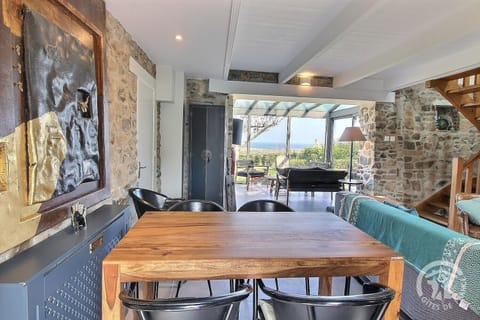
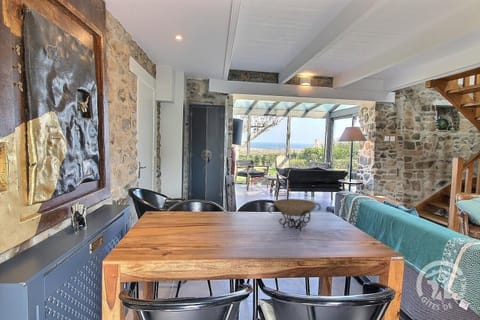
+ decorative bowl (294, 215)
